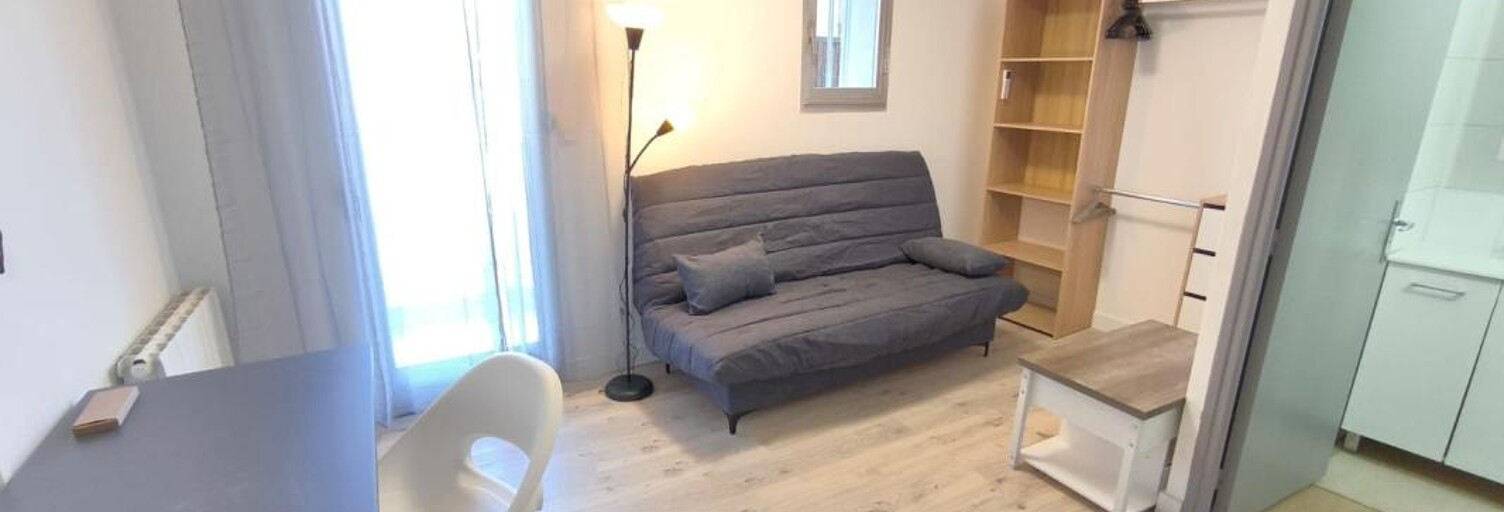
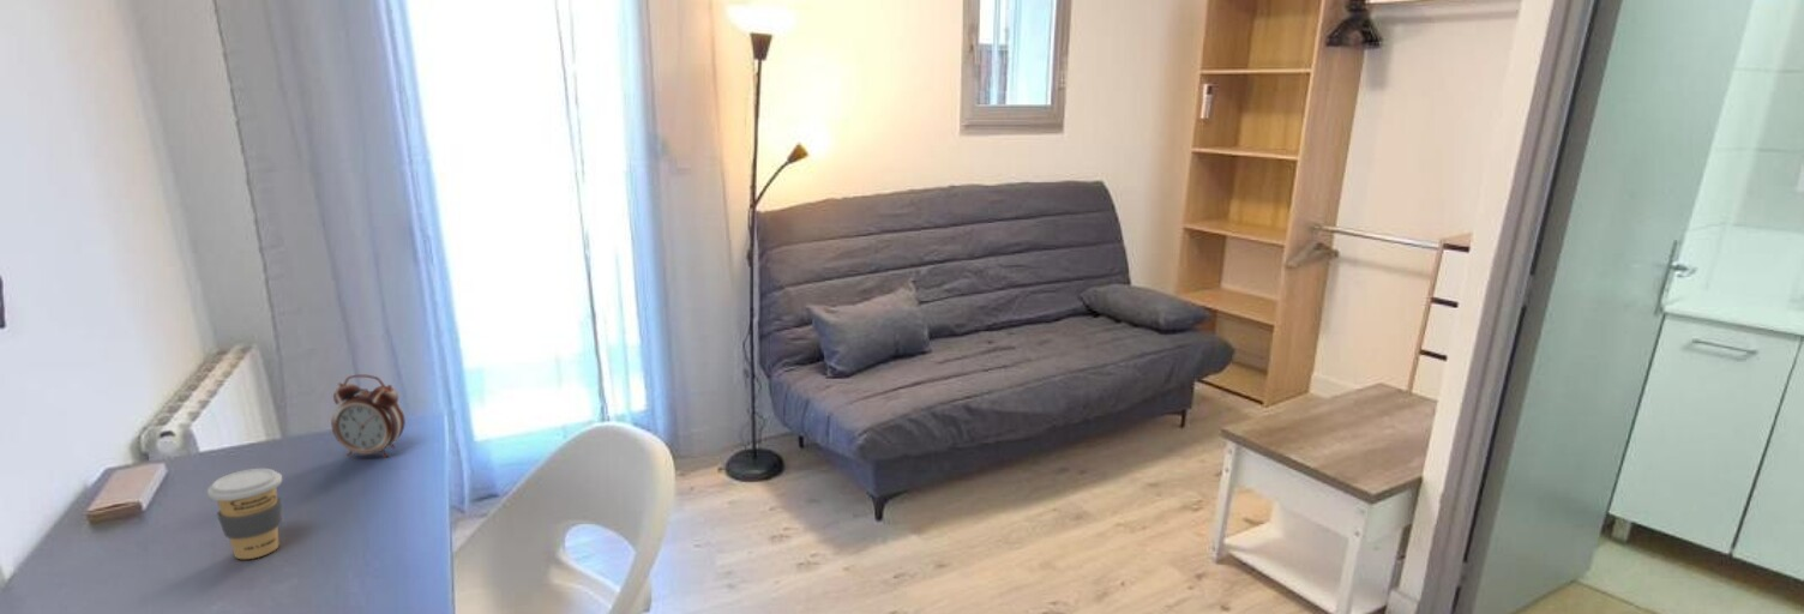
+ alarm clock (367, 414)
+ coffee cup (251, 514)
